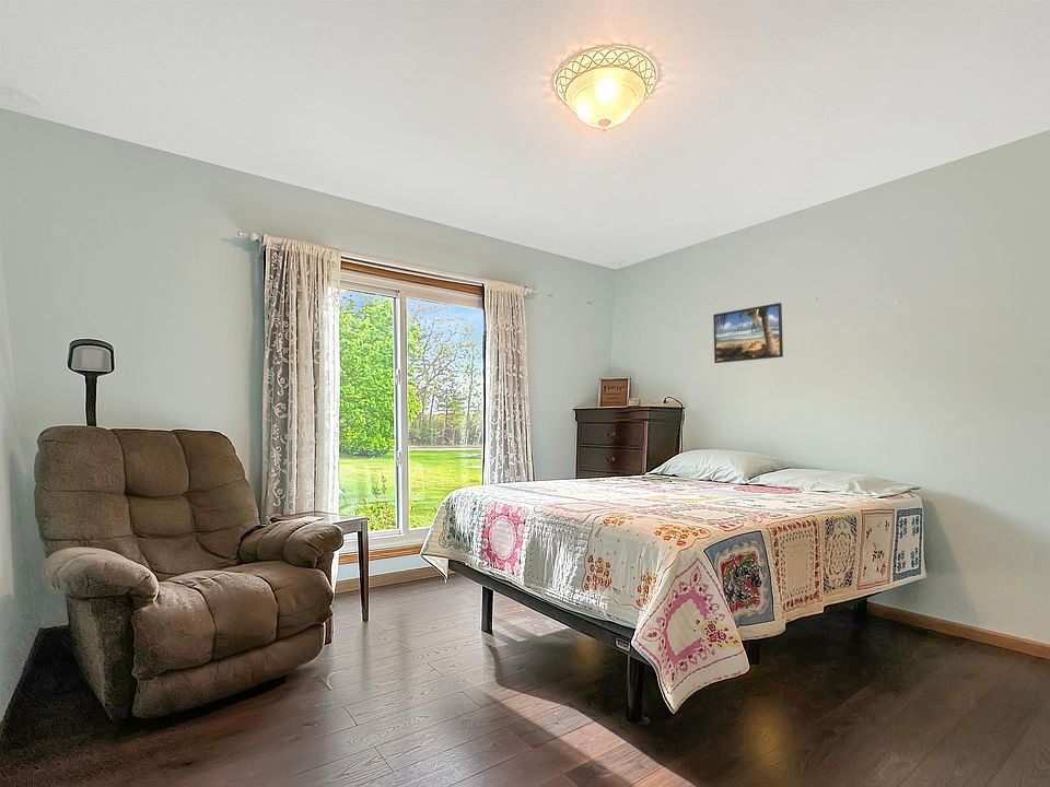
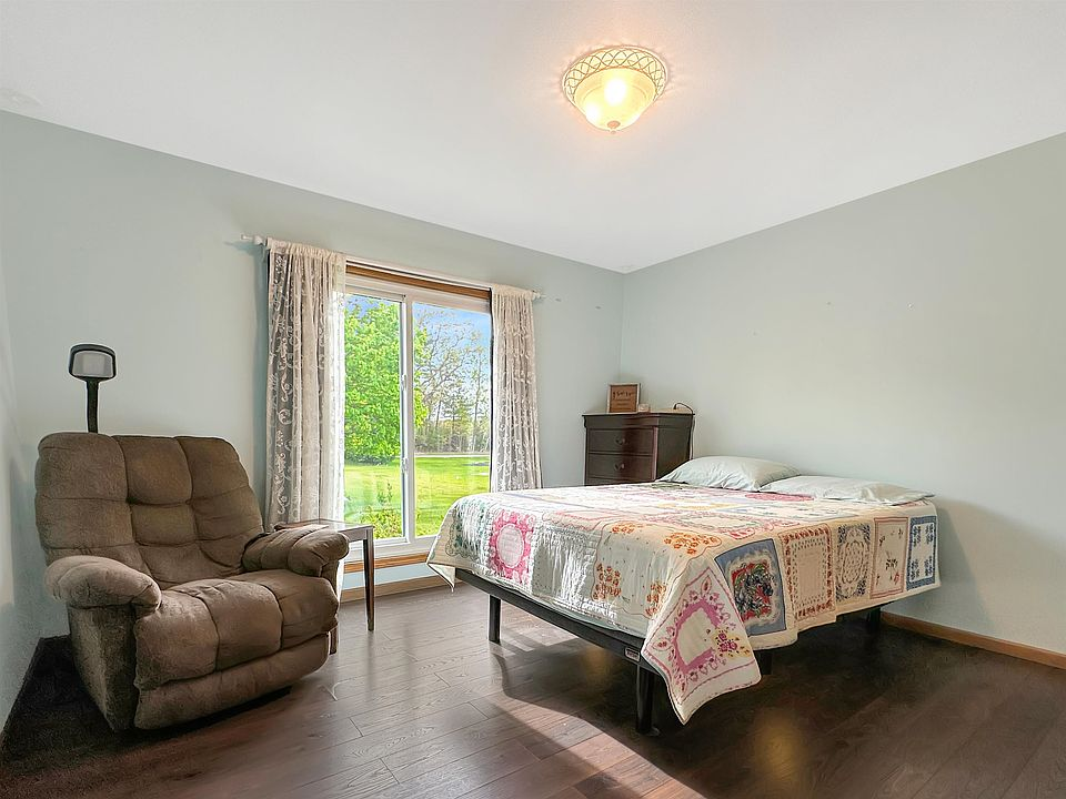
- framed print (746, 334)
